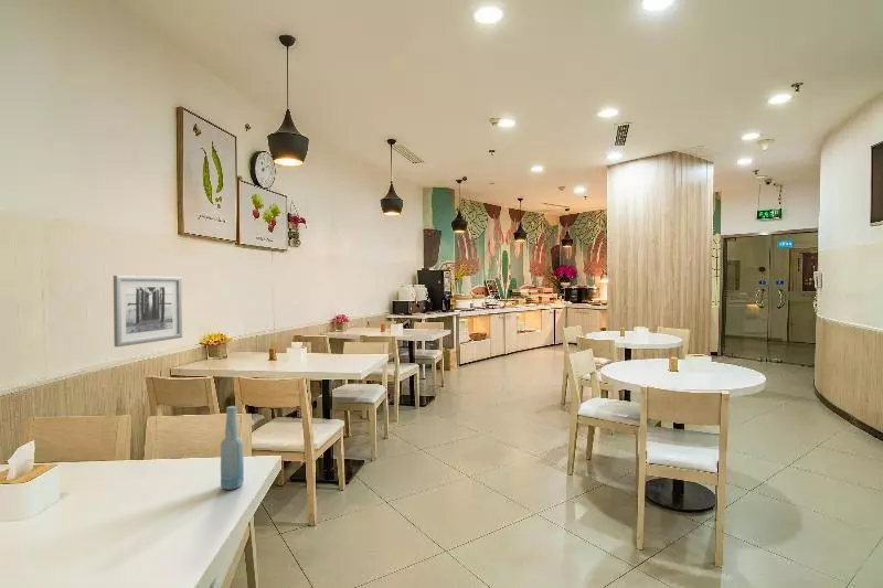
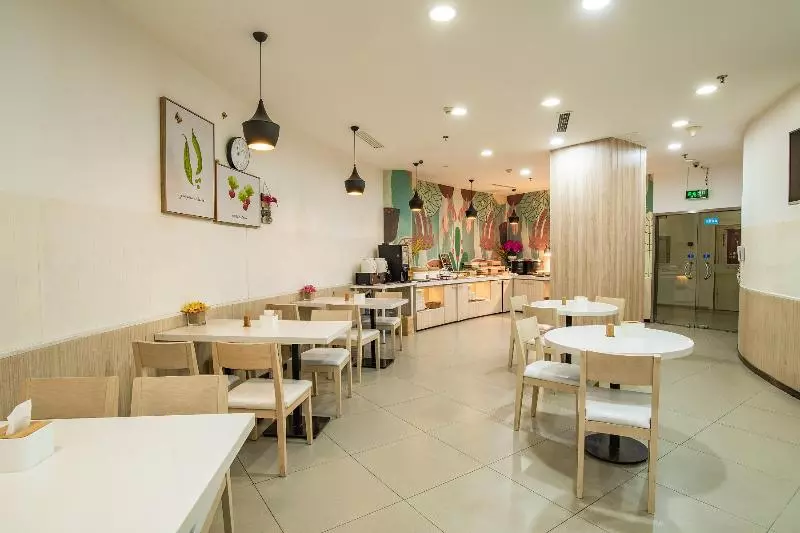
- bottle (232, 446)
- wall art (150, 309)
